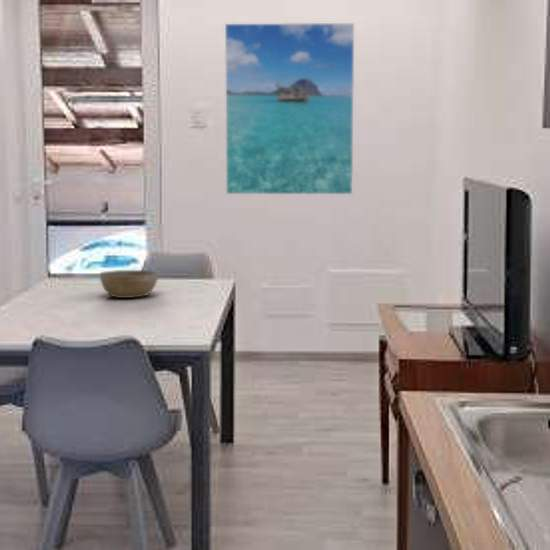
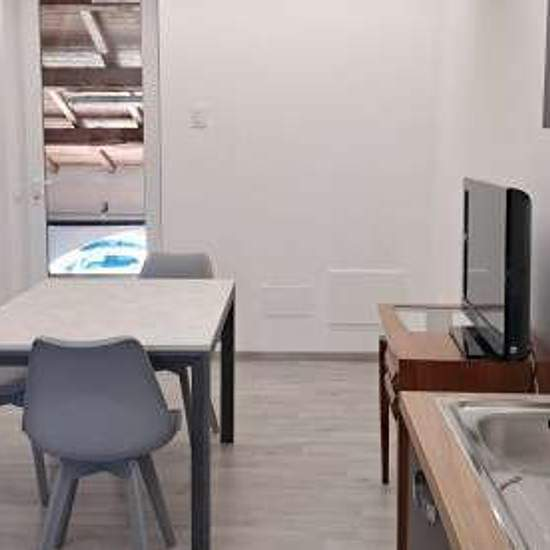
- bowl (129, 283)
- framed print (289, 110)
